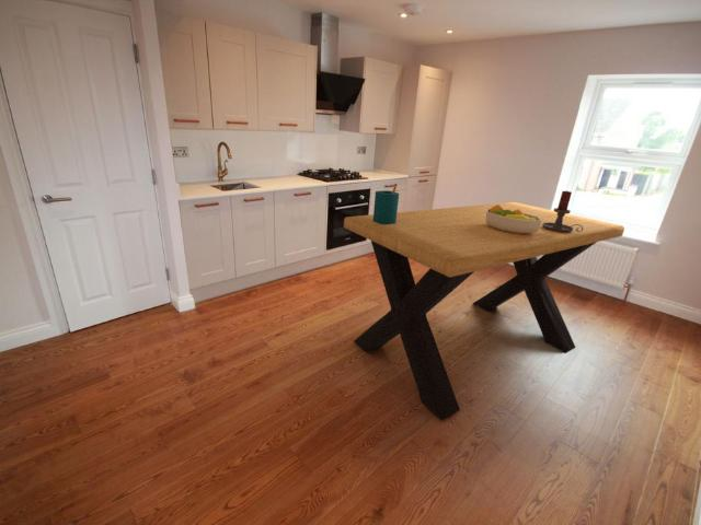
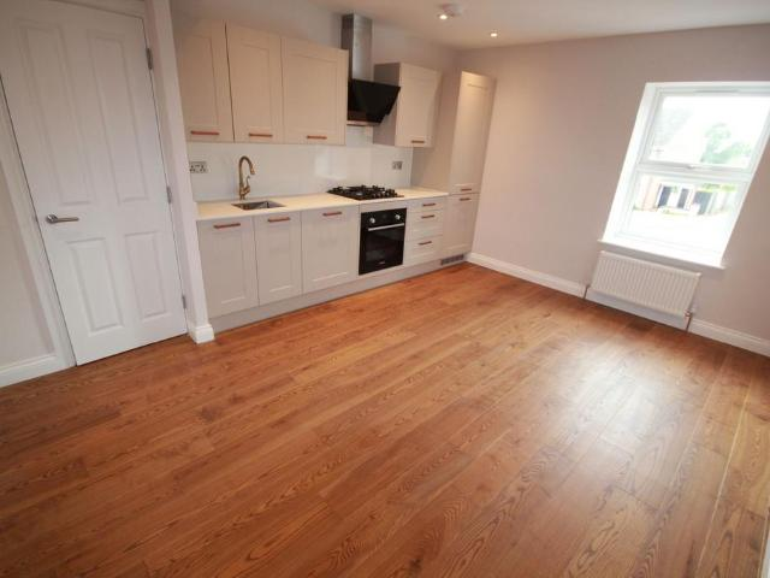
- candle holder (566, 210)
- fruit bowl (512, 218)
- dining table (481, 269)
